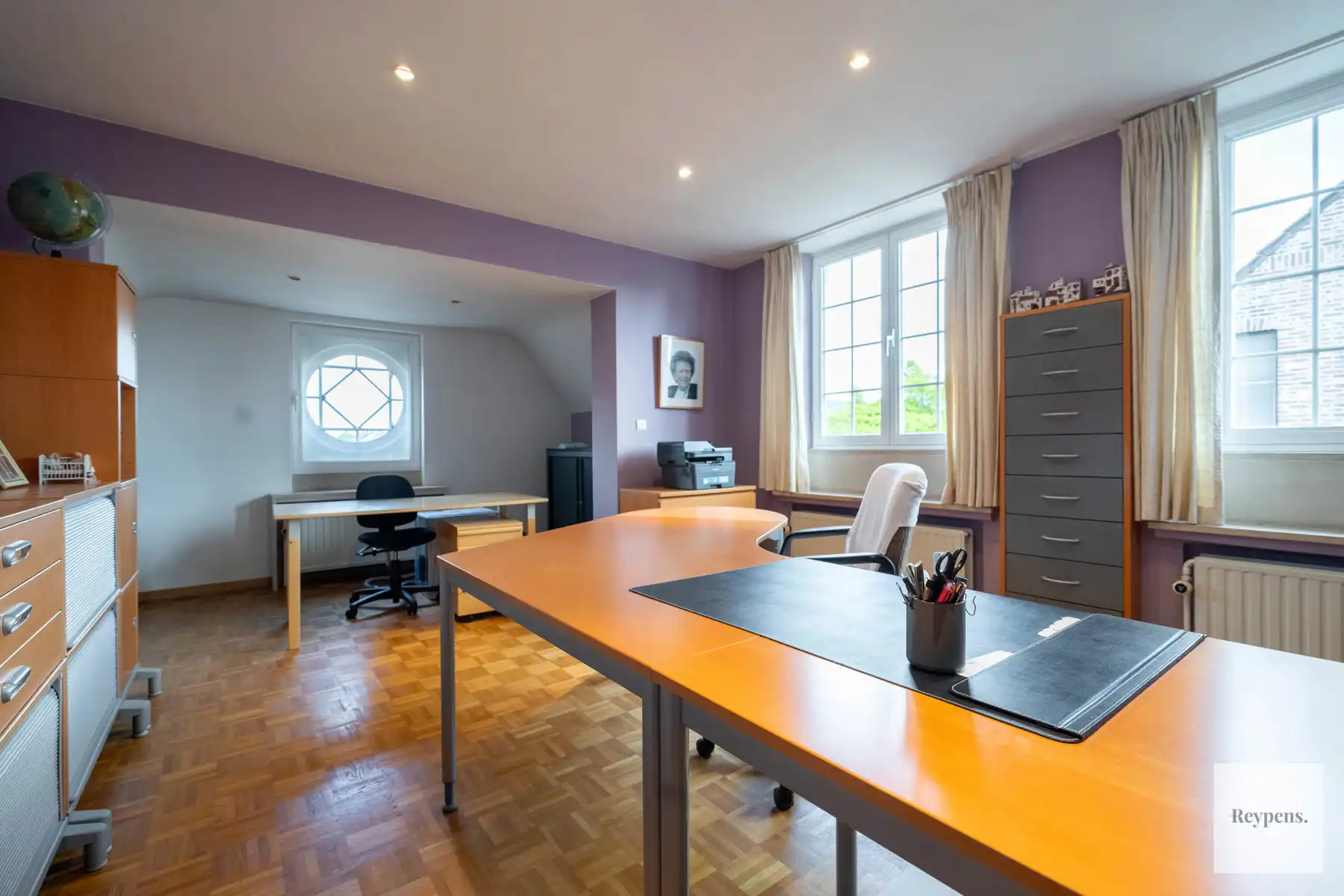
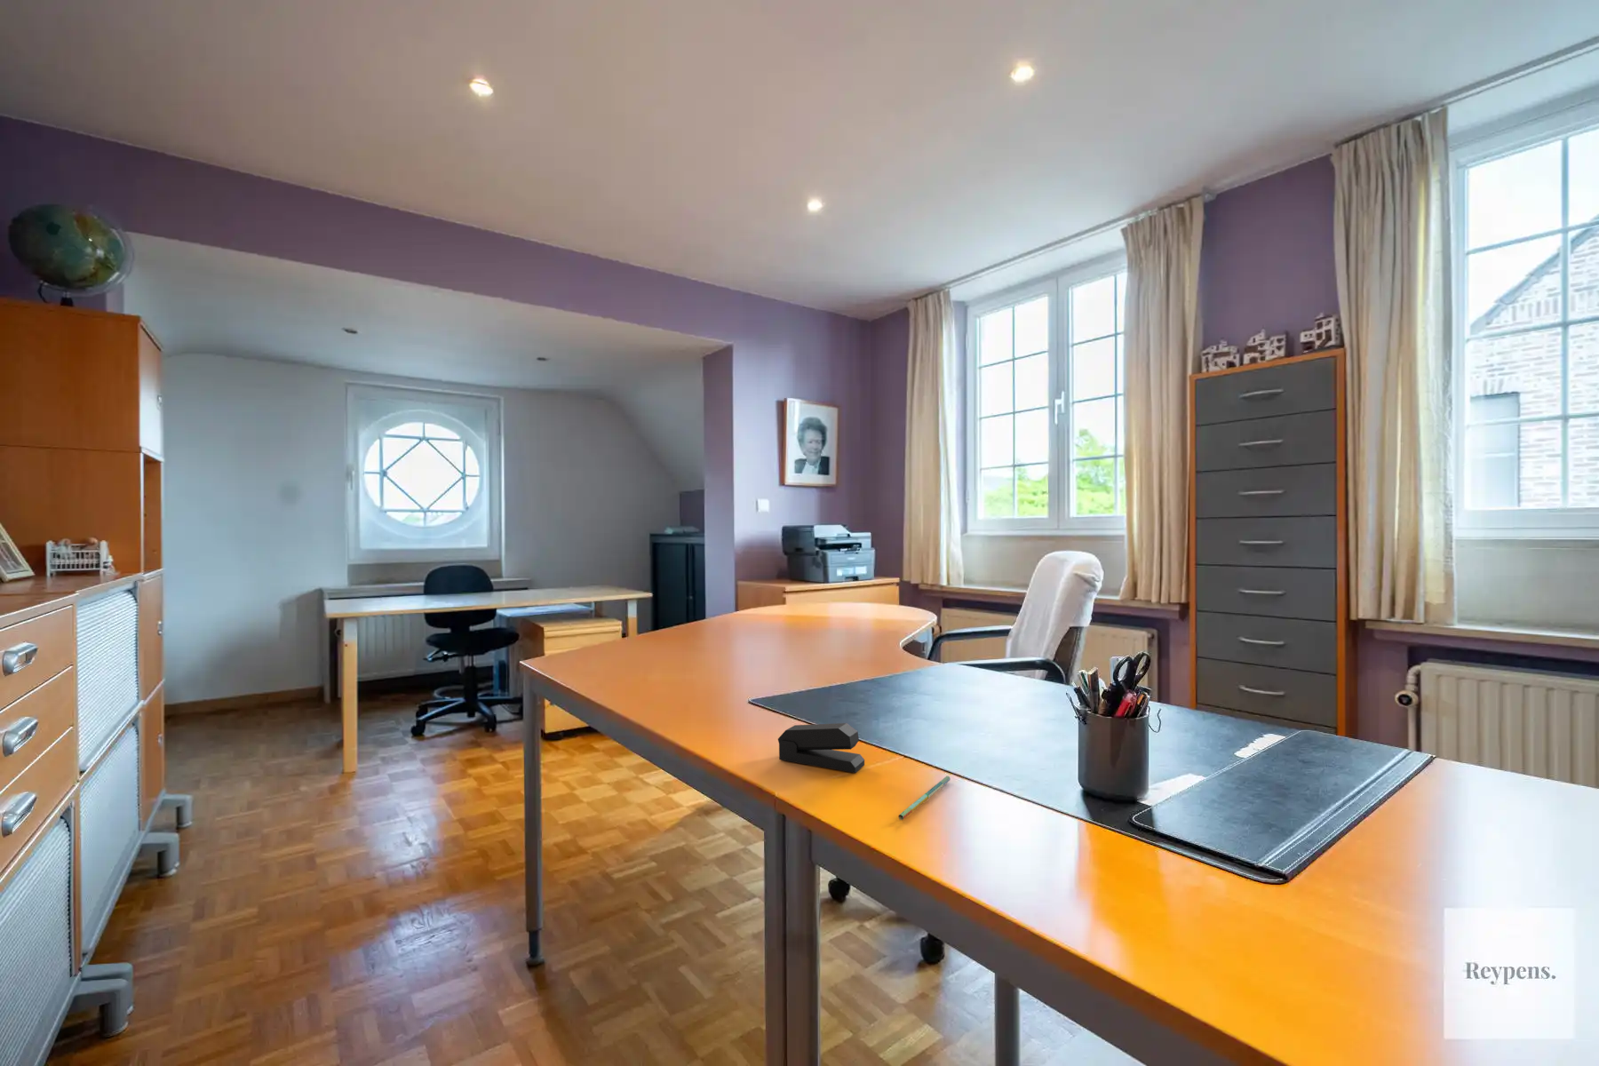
+ pen (926, 796)
+ stapler (820, 741)
